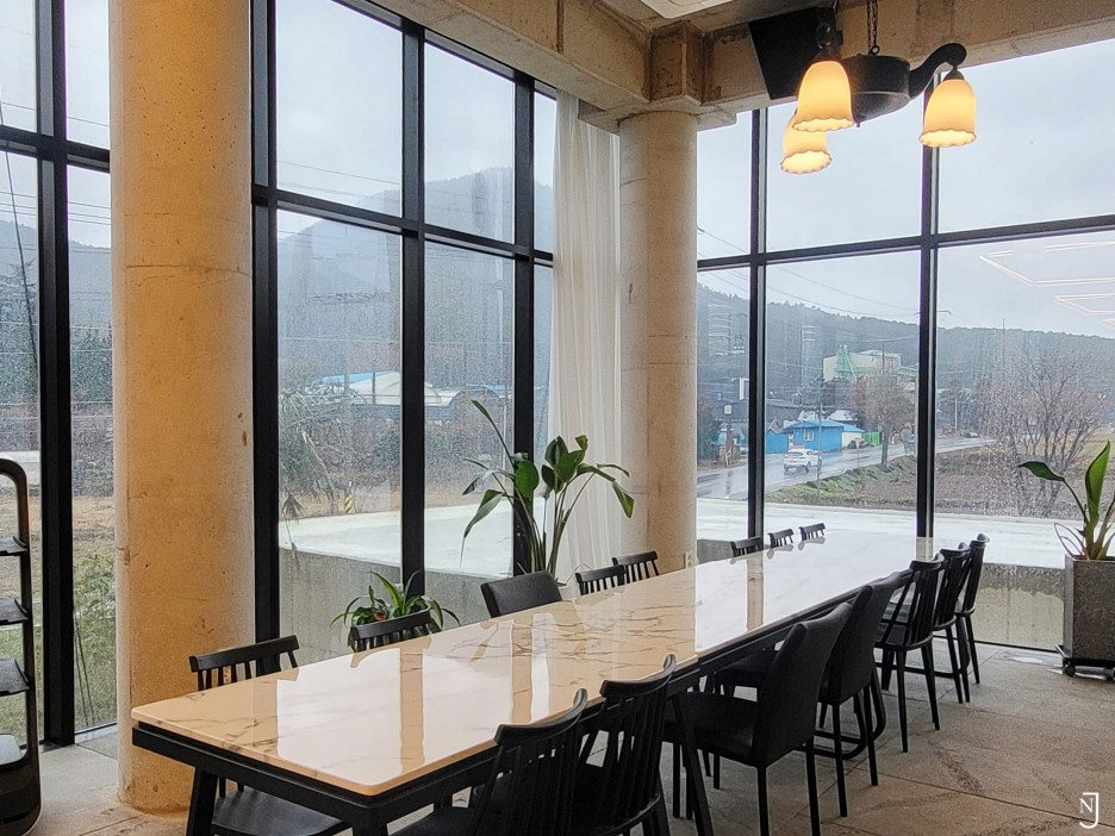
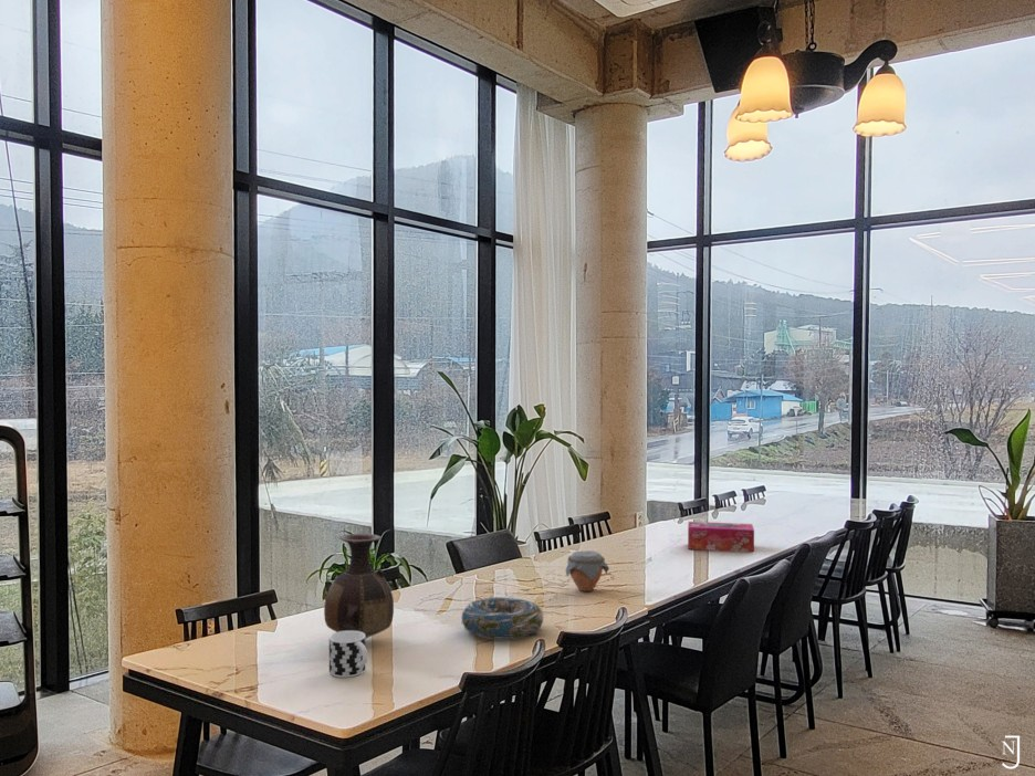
+ jar (585, 570)
+ decorative bowl (502, 617)
+ cup (351, 654)
+ tissue box (720, 536)
+ vase (359, 588)
